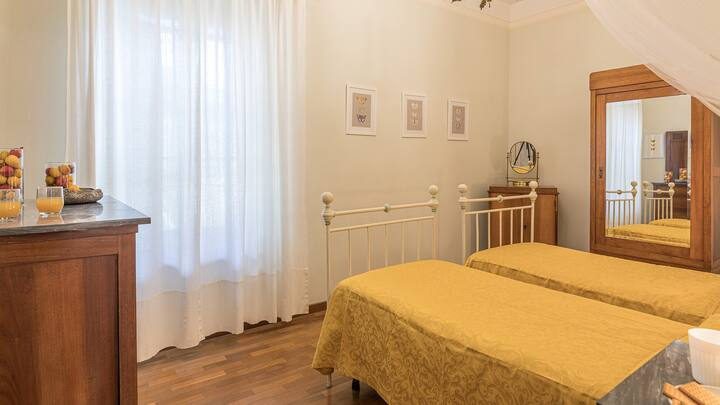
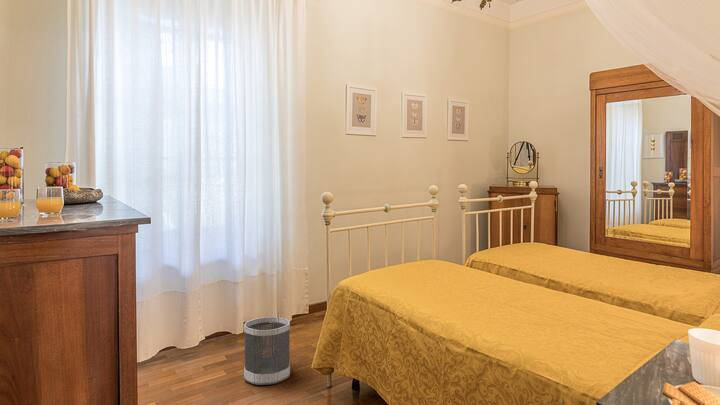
+ wastebasket (267, 349)
